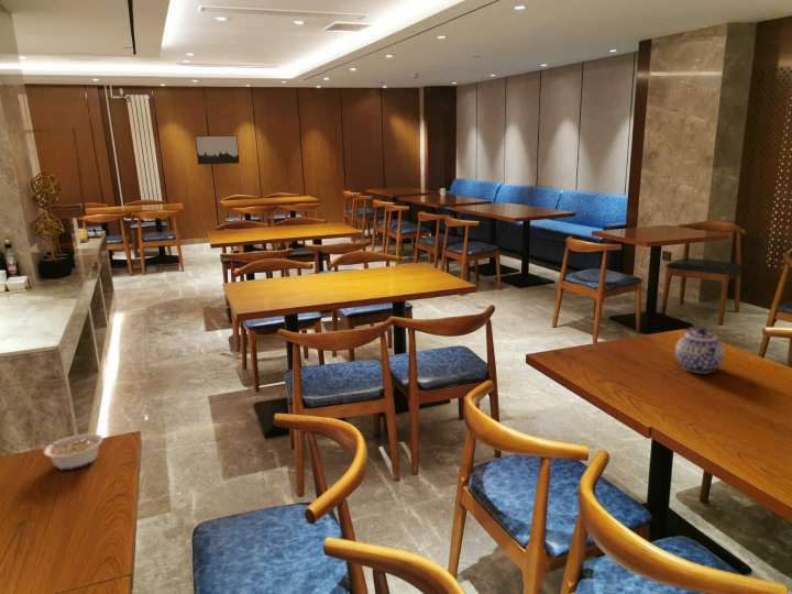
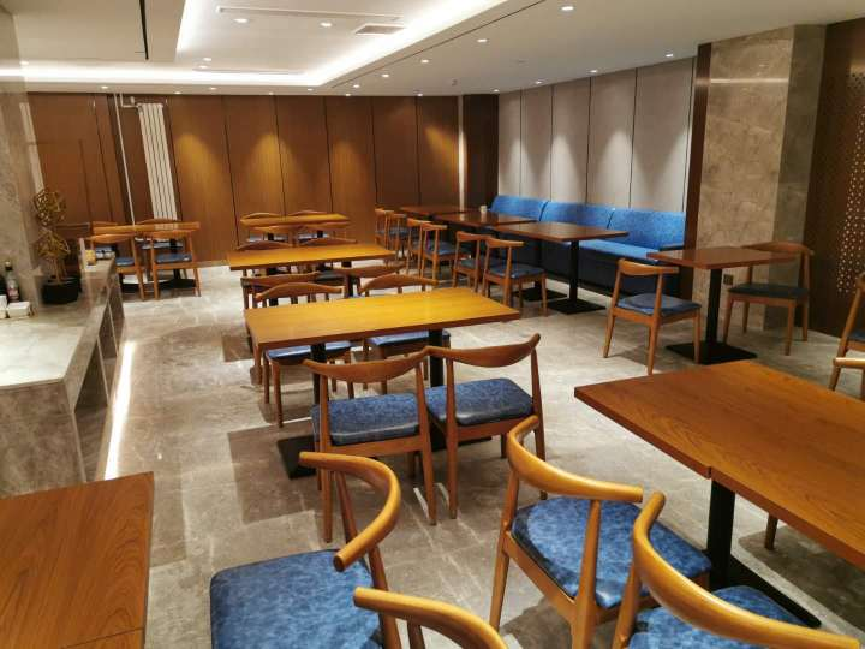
- teapot (700, 348)
- legume (72, 451)
- wall art (217, 150)
